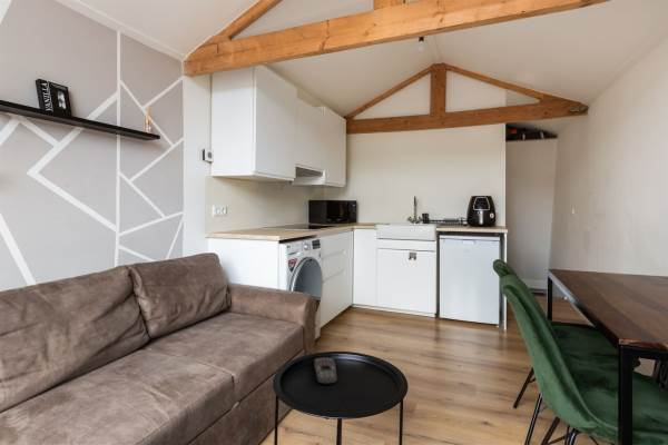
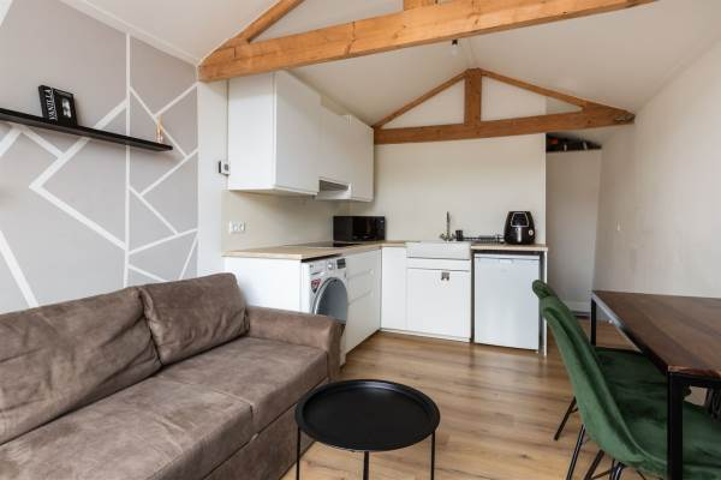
- remote control (325, 369)
